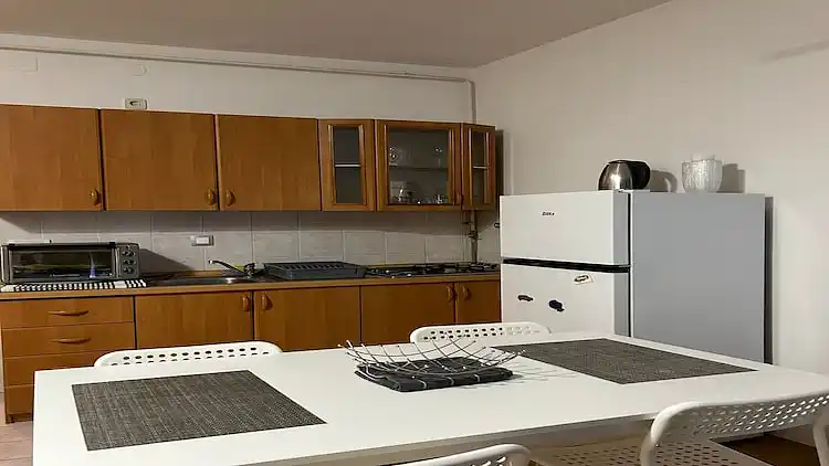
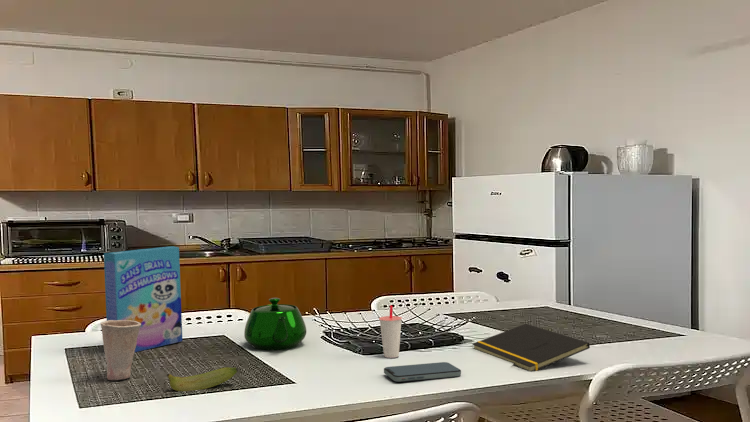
+ cereal box (144, 298)
+ cup (122, 349)
+ notepad (528, 345)
+ cup (390, 330)
+ teapot (275, 323)
+ banana (203, 379)
+ smartphone (422, 371)
